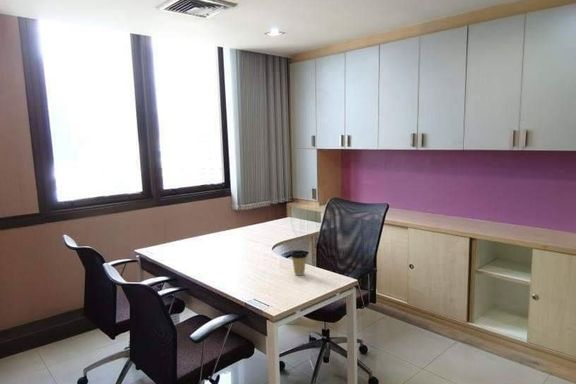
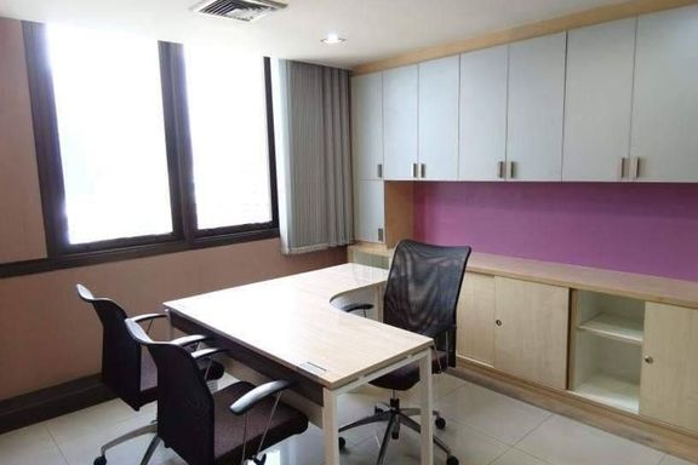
- coffee cup (299, 263)
